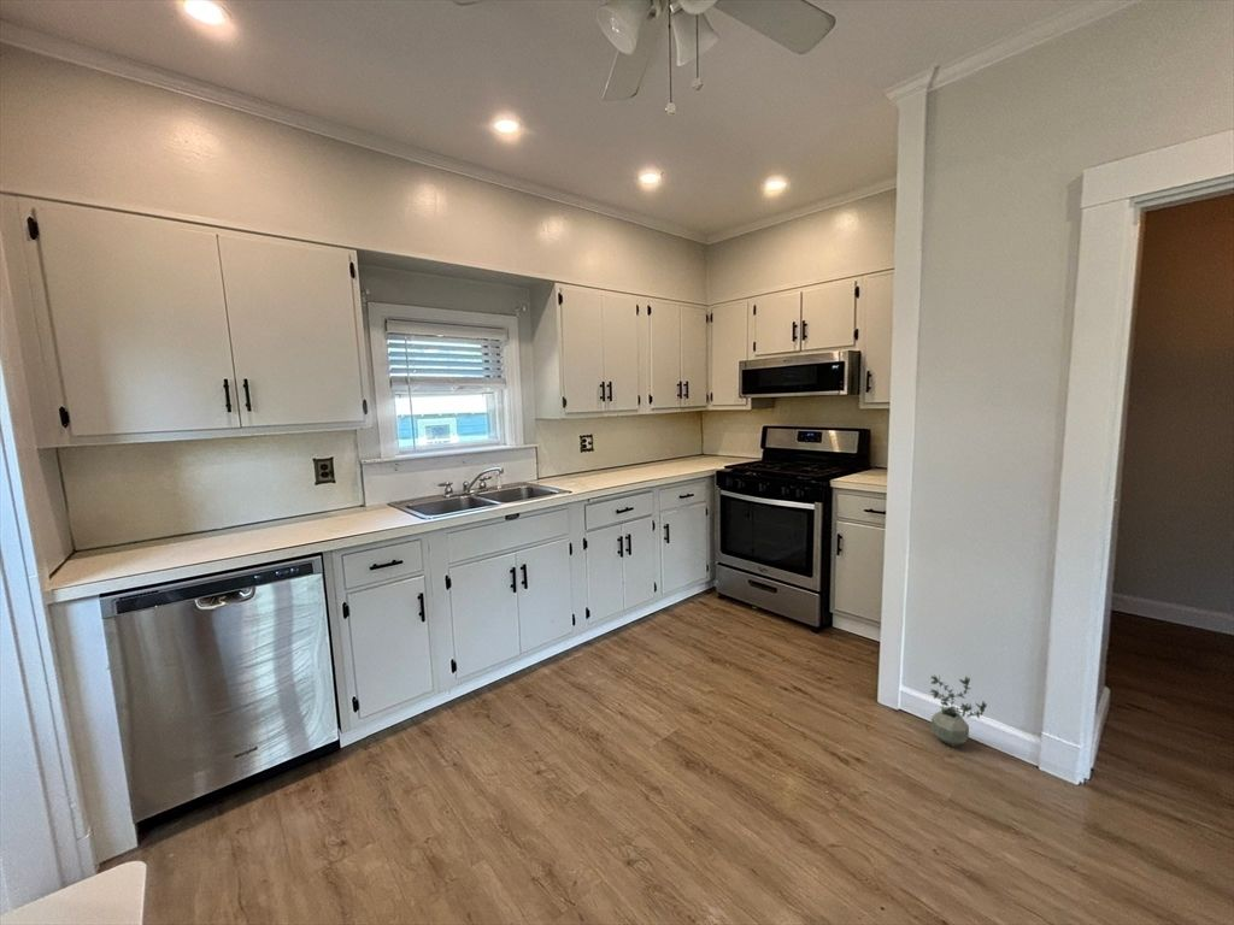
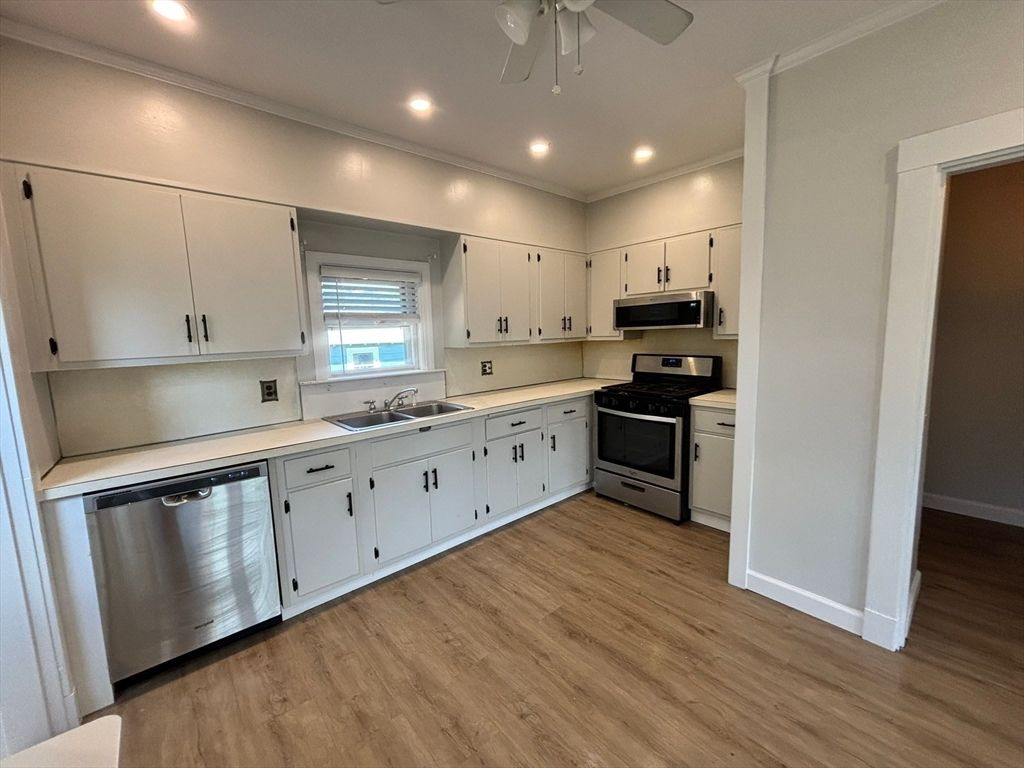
- potted plant (956, 708)
